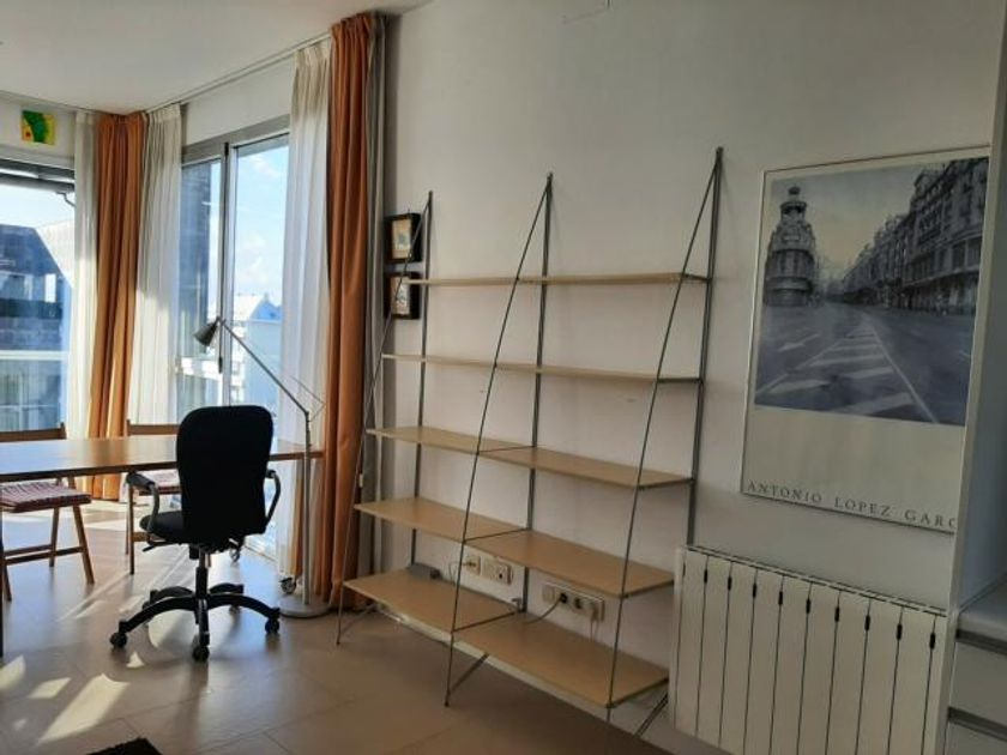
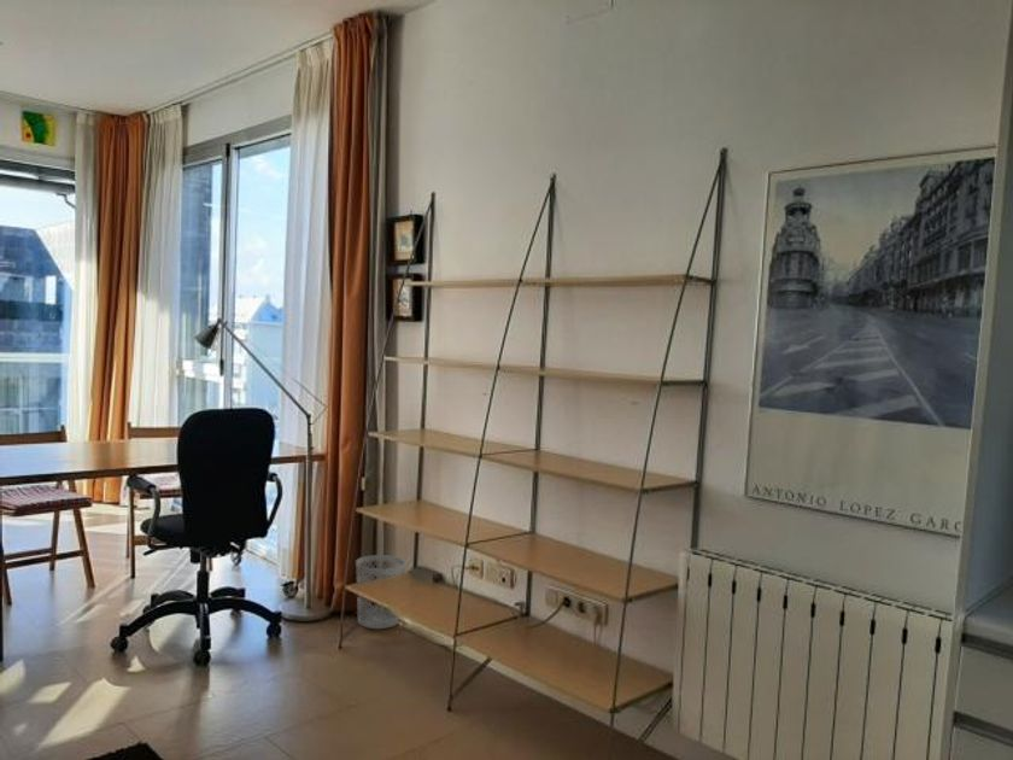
+ wastebasket (375, 579)
